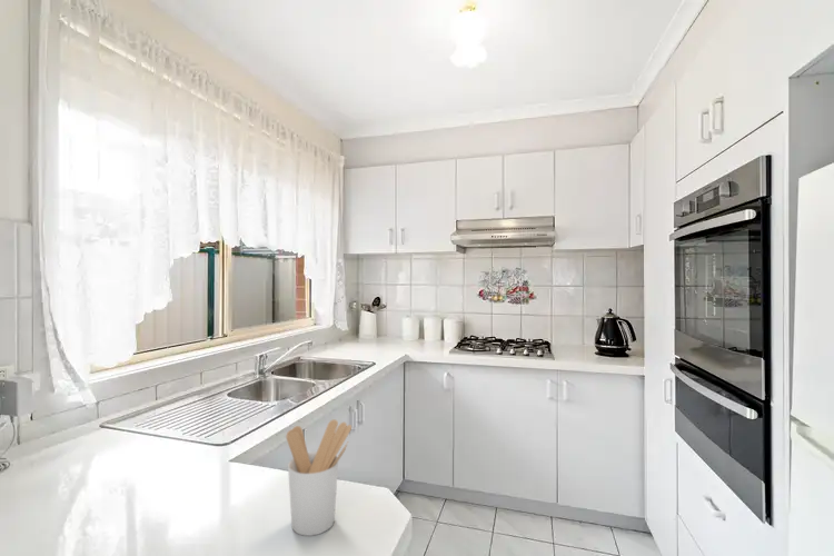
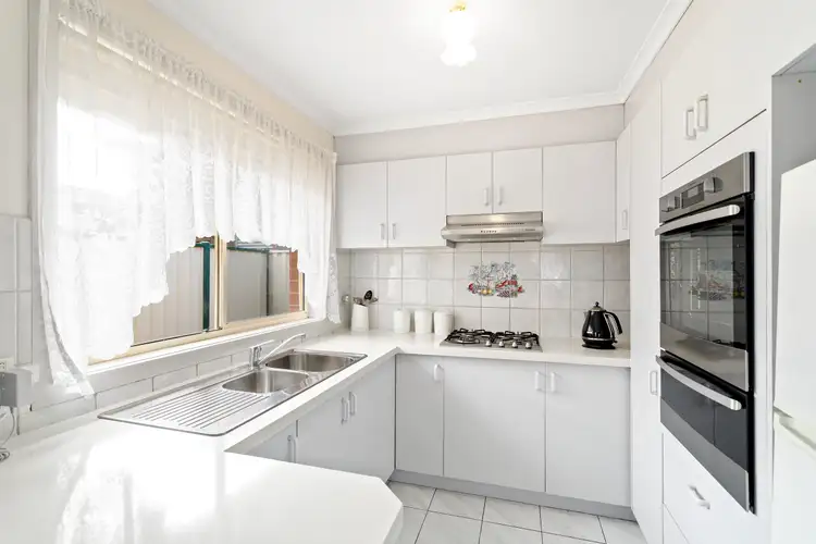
- utensil holder (321, 471)
